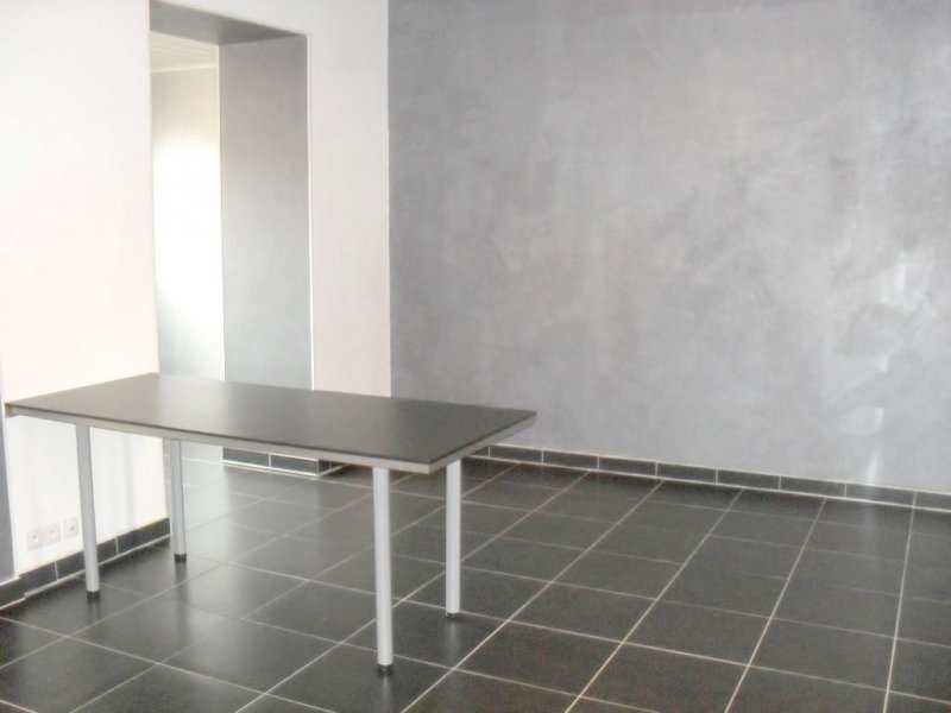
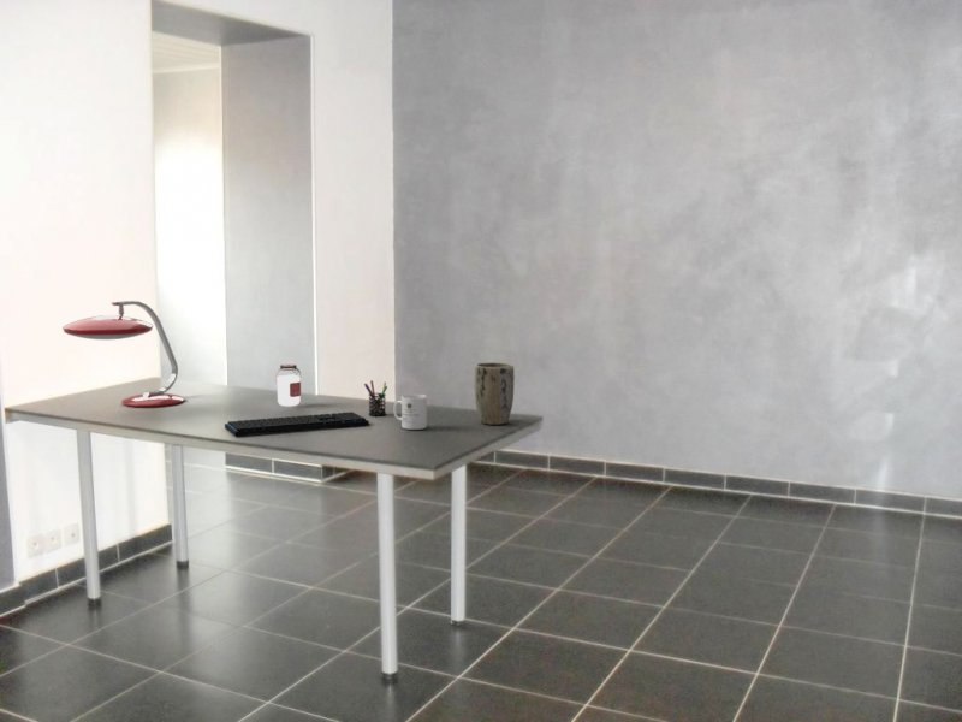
+ keyboard (296, 422)
+ jar (289, 385)
+ plant pot (493, 393)
+ mug (409, 410)
+ desk lamp (129, 337)
+ pen holder (378, 397)
